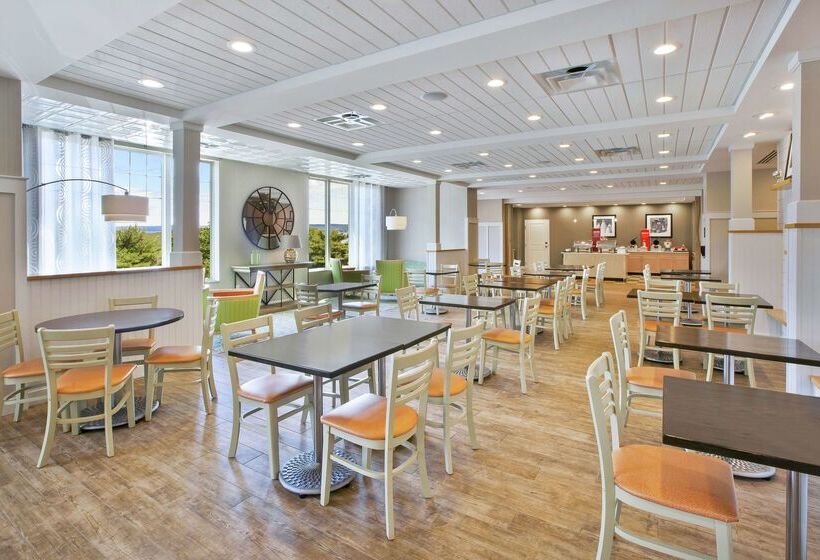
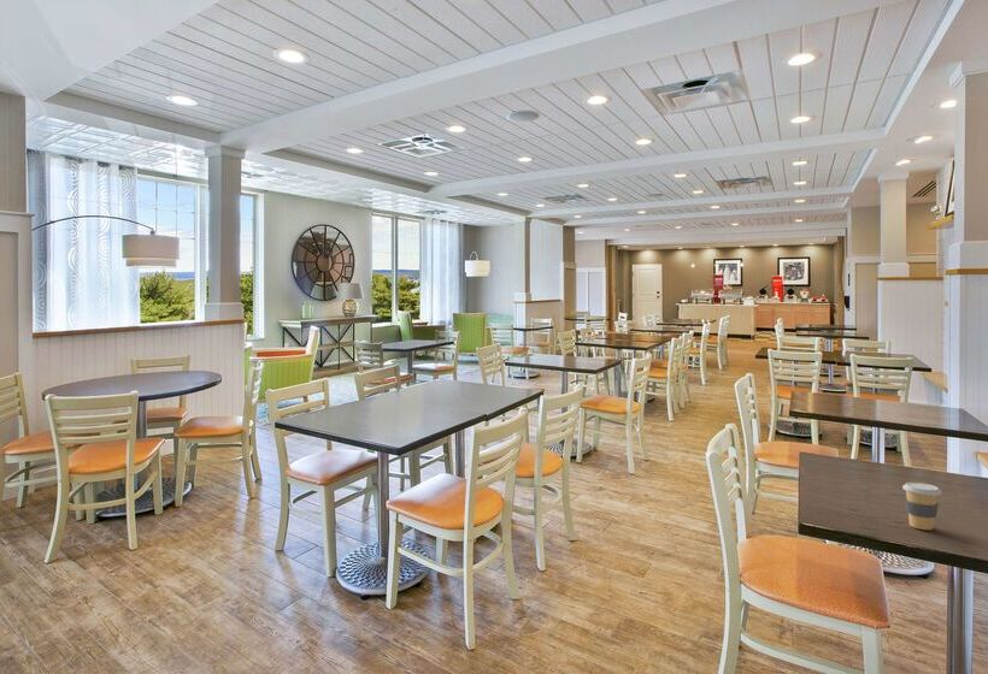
+ coffee cup (921, 506)
